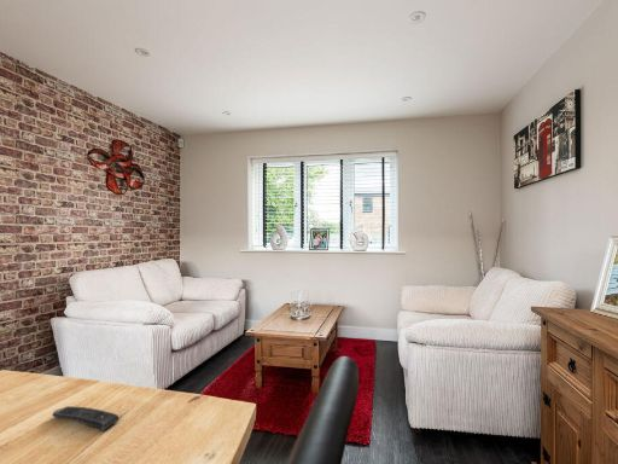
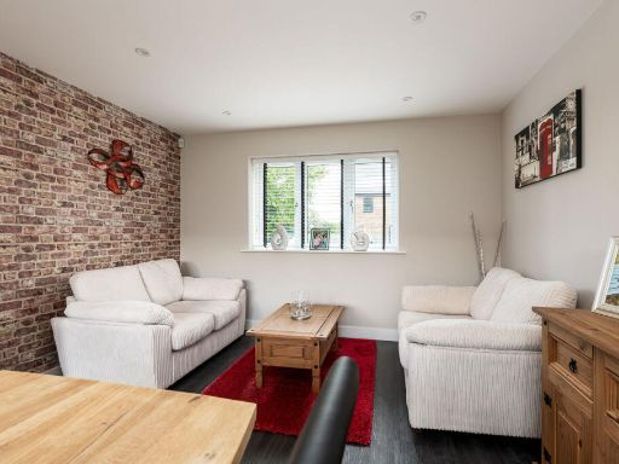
- remote control (82, 416)
